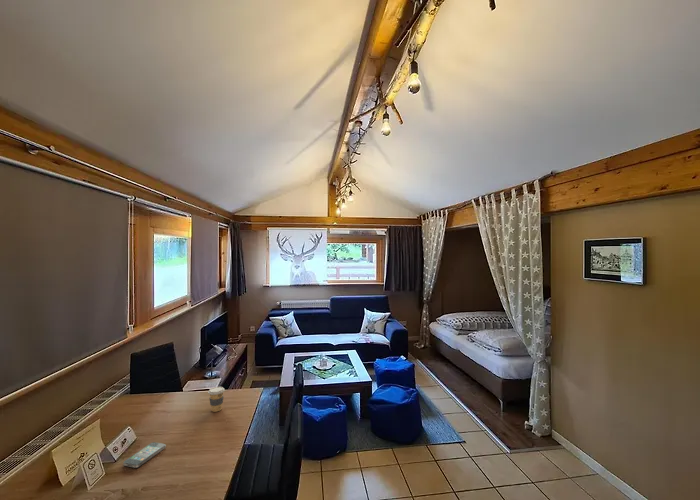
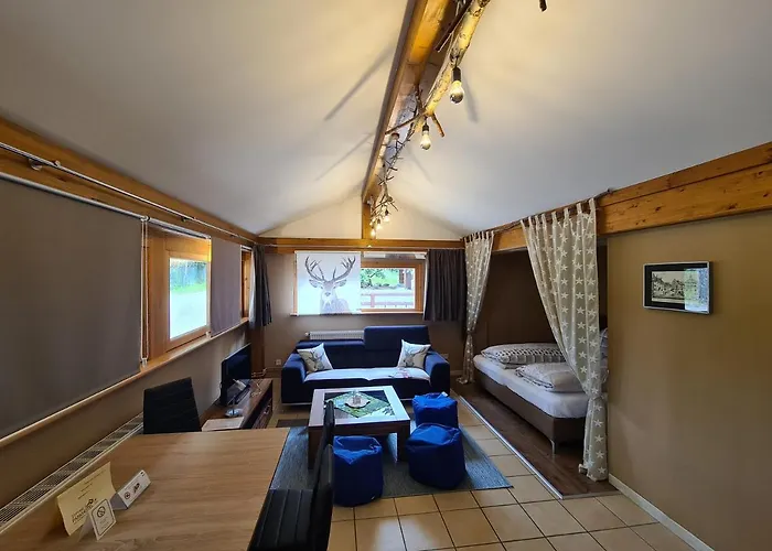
- coffee cup (216, 399)
- smartphone (145, 454)
